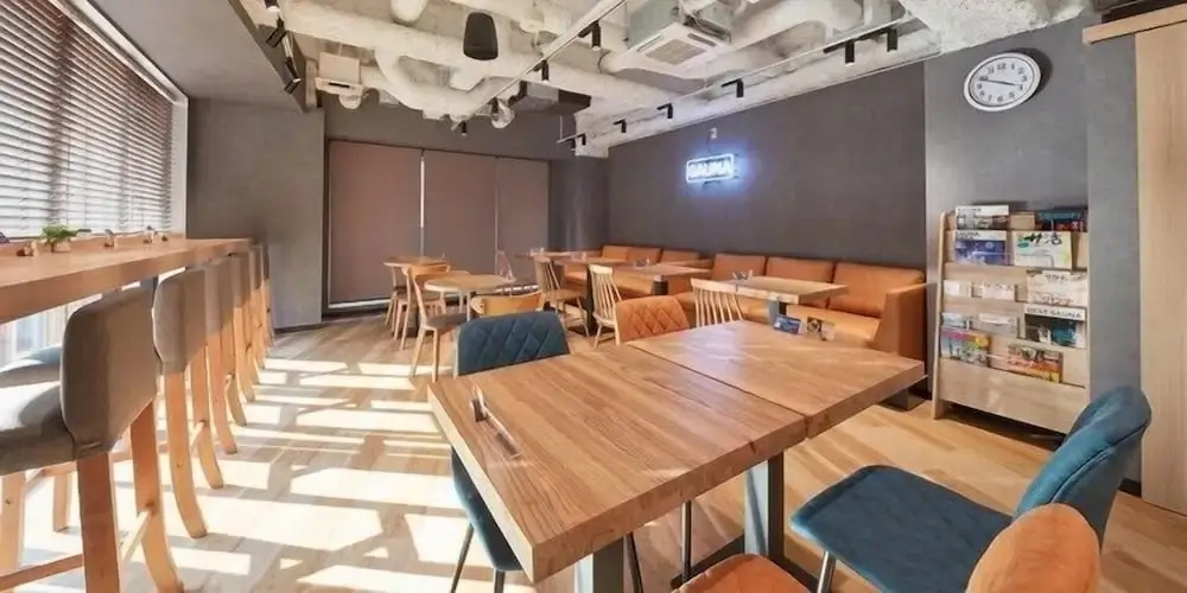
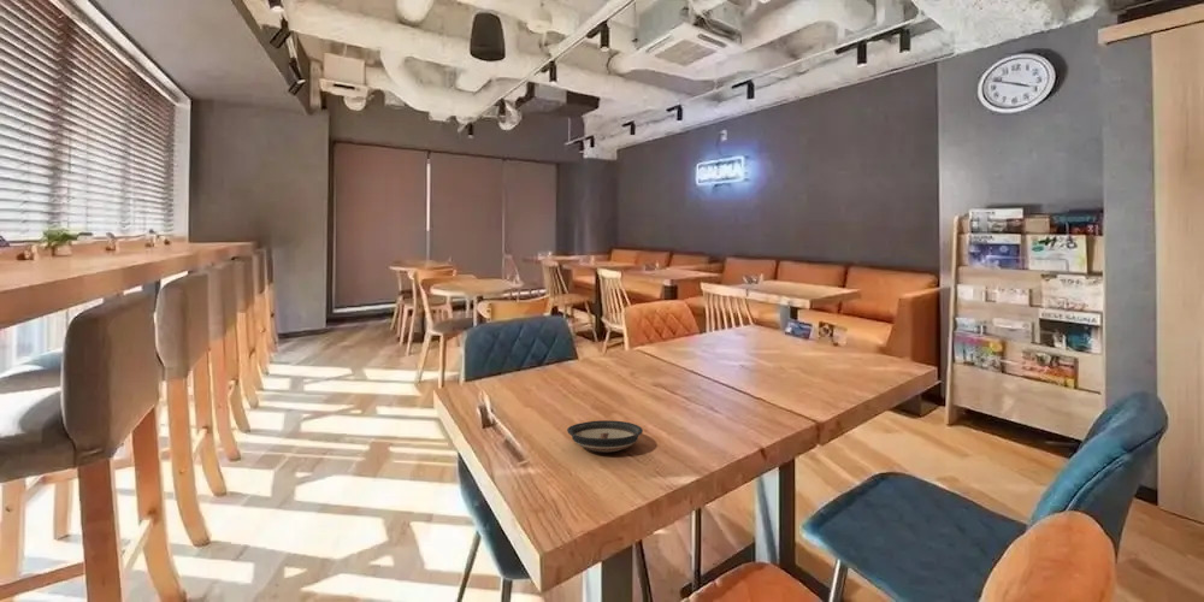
+ saucer (604, 437)
